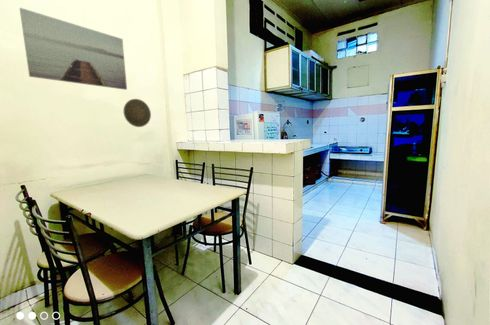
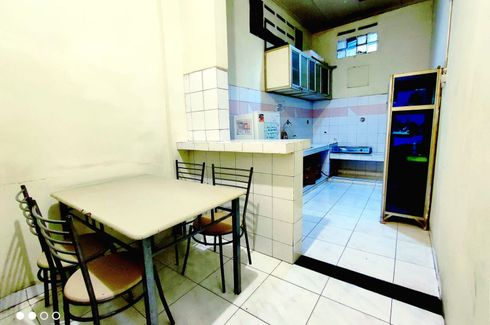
- wall art (81, 55)
- decorative plate (138, 113)
